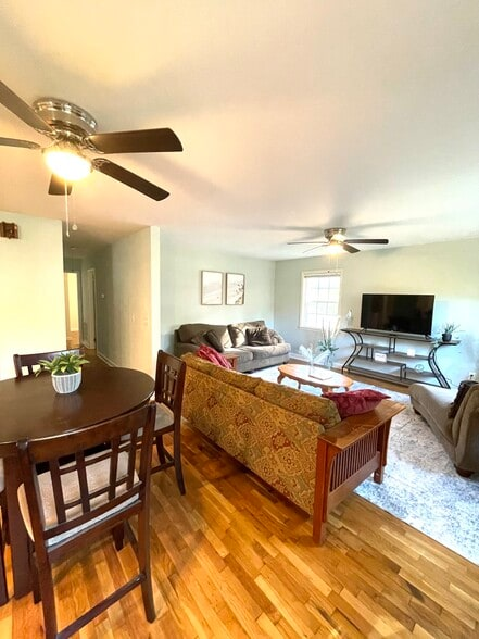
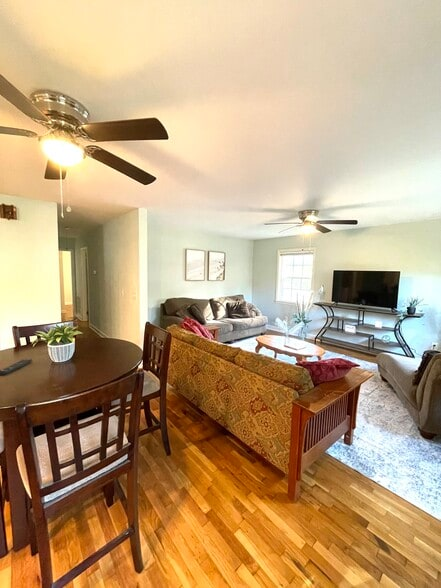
+ remote control (16, 366)
